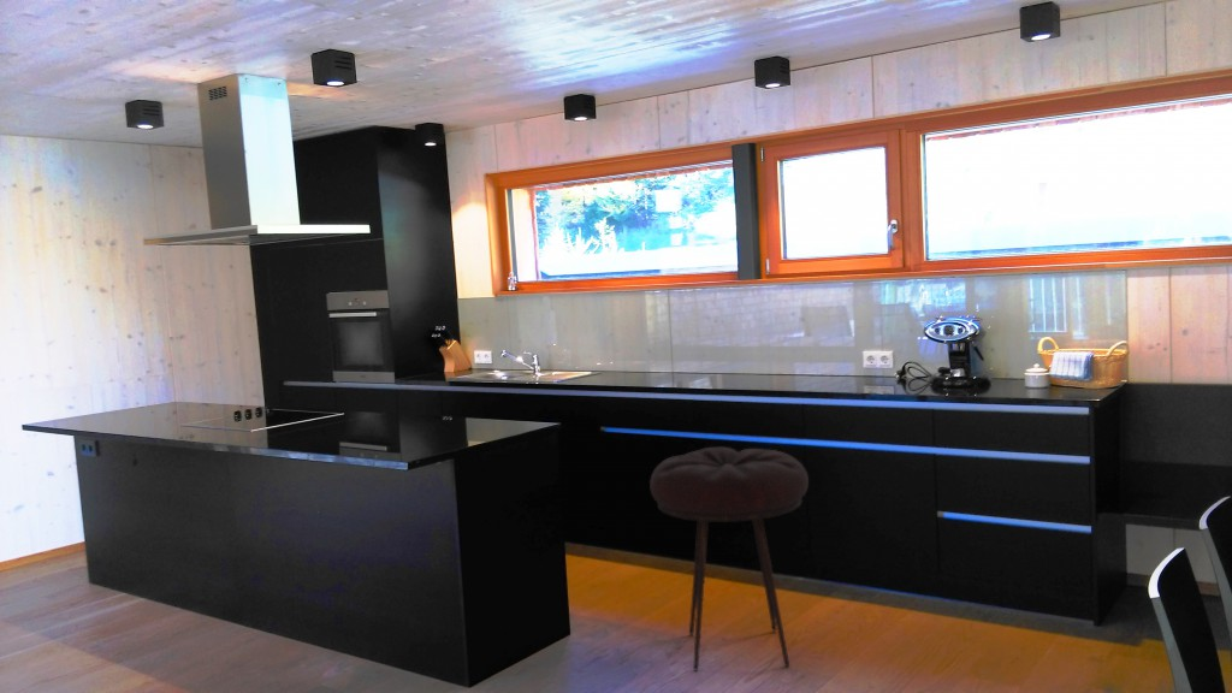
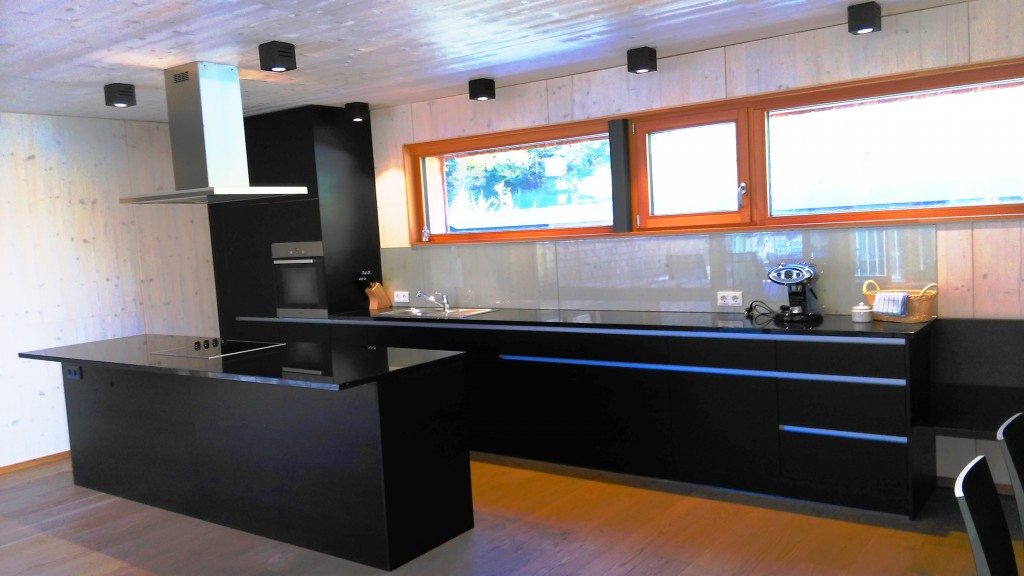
- stool (706, 545)
